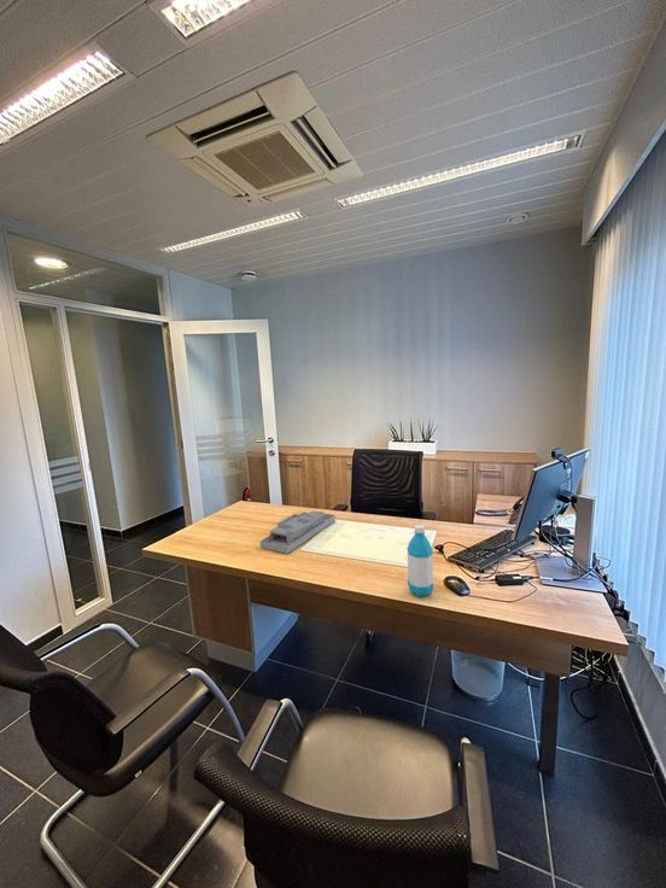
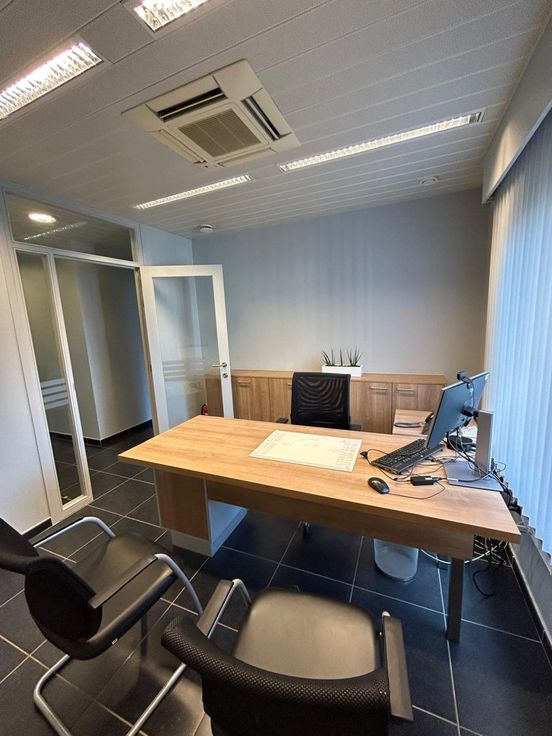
- water bottle (420, 559)
- desk organizer (300, 525)
